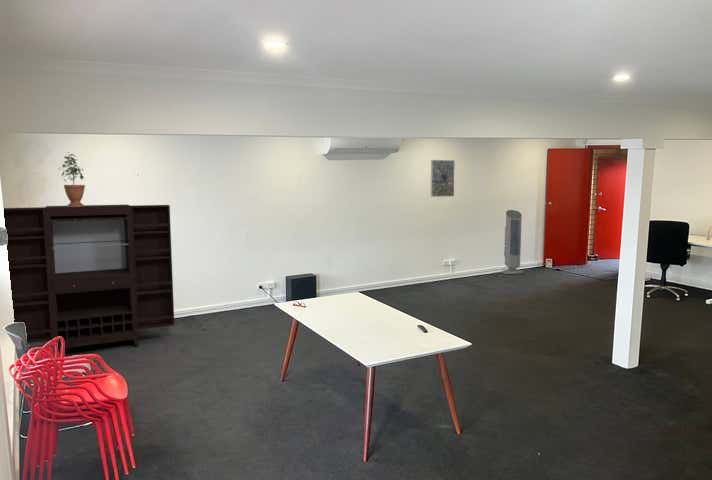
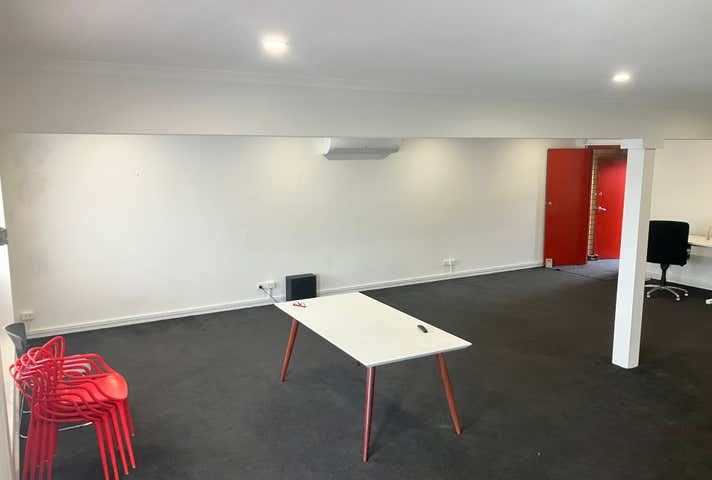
- bookshelf (93, 277)
- air purifier (512, 241)
- potted plant (71, 179)
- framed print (442, 178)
